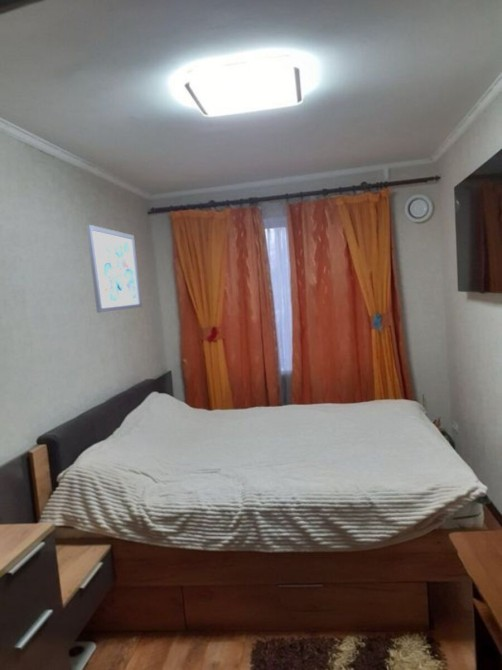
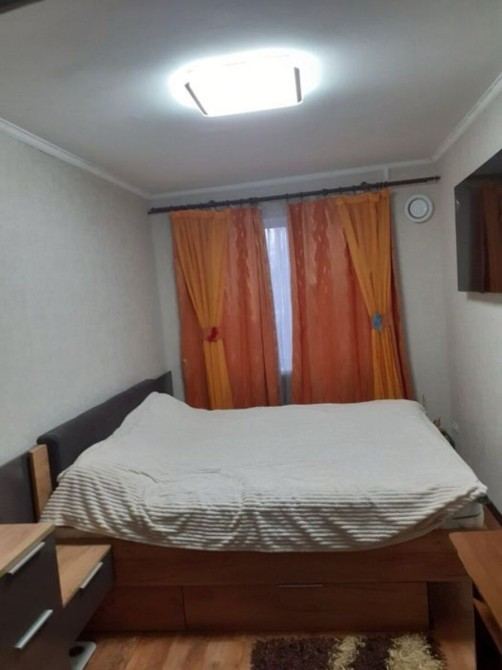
- wall art (117, 270)
